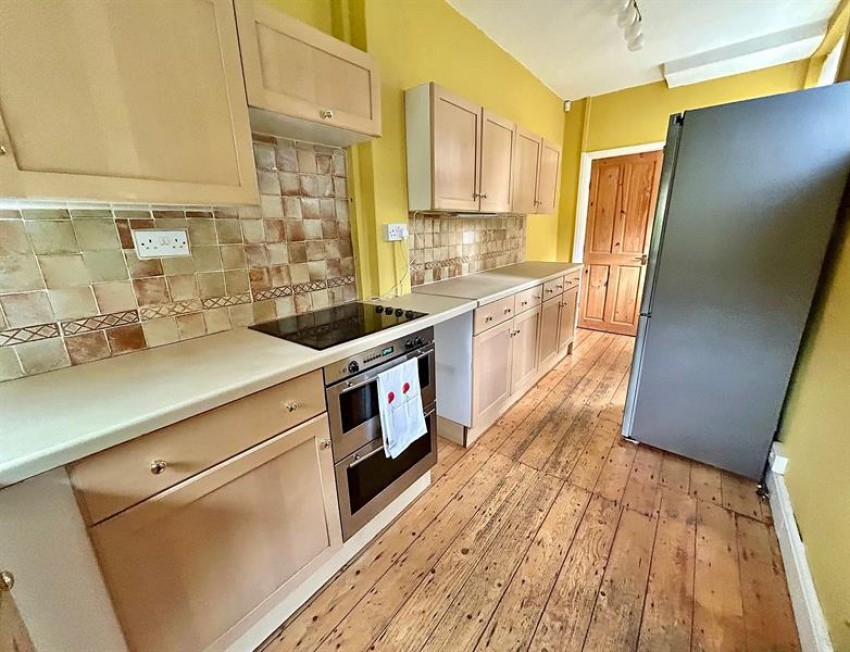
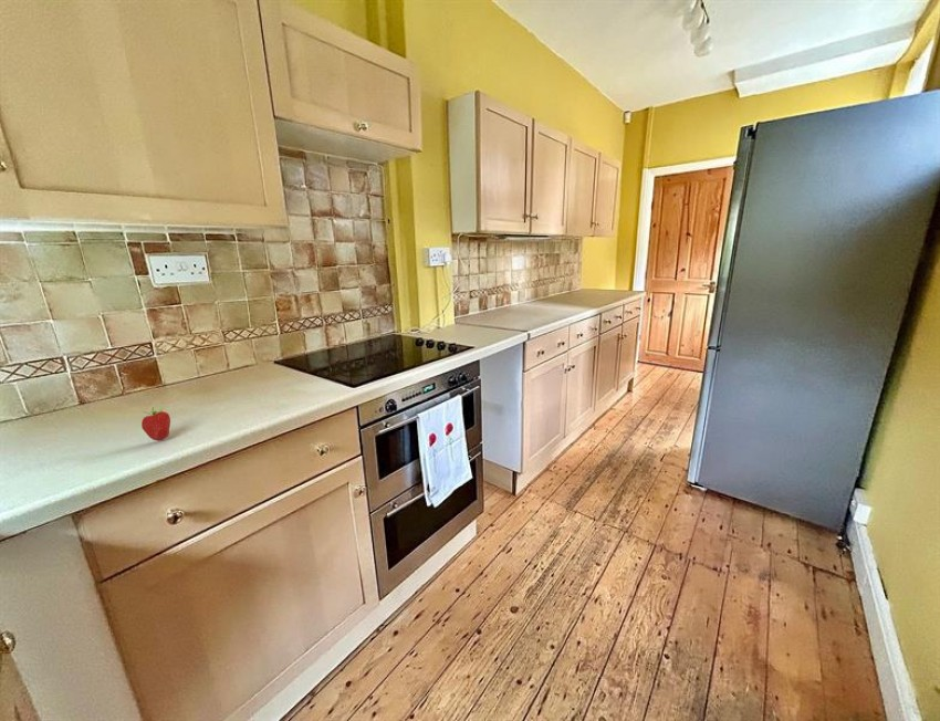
+ fruit (156, 424)
